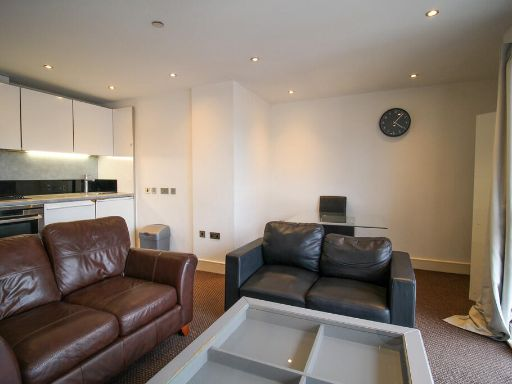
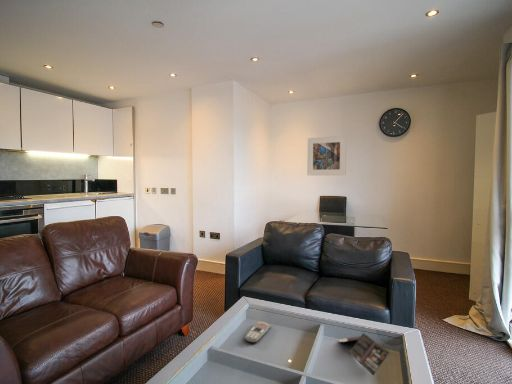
+ paperback book (364, 346)
+ remote control (257, 331)
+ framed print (326, 156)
